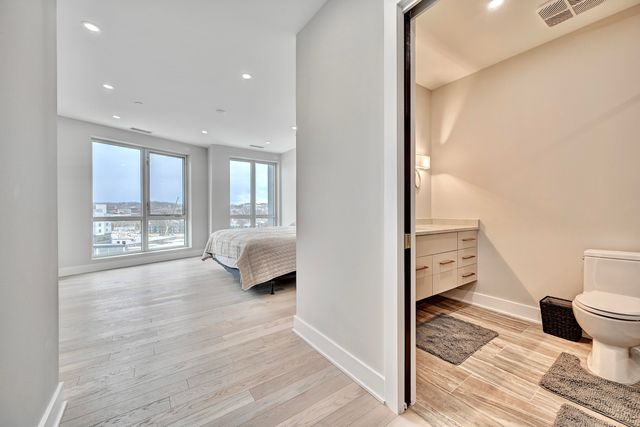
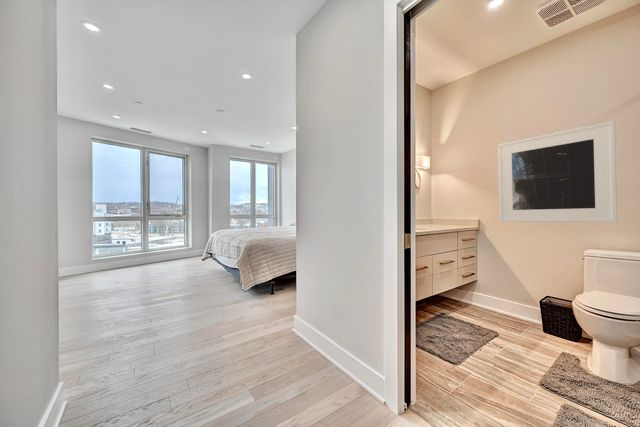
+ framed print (549, 178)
